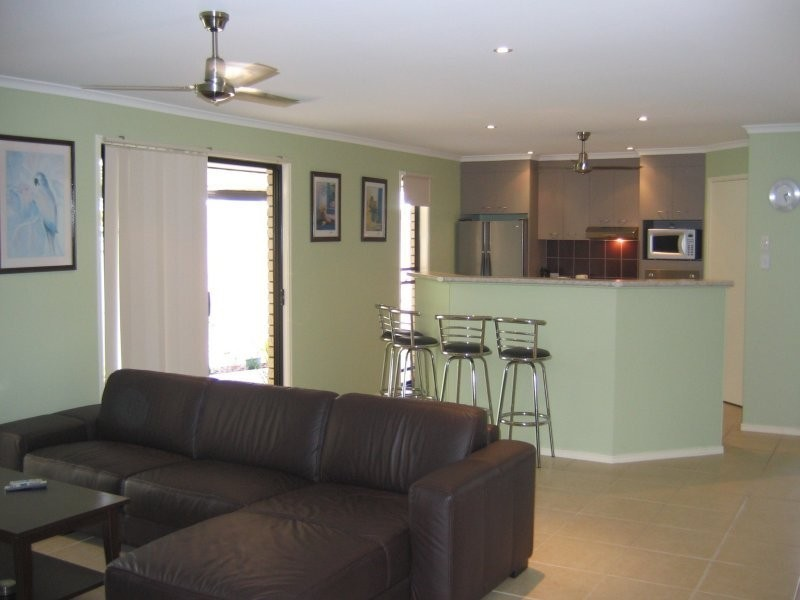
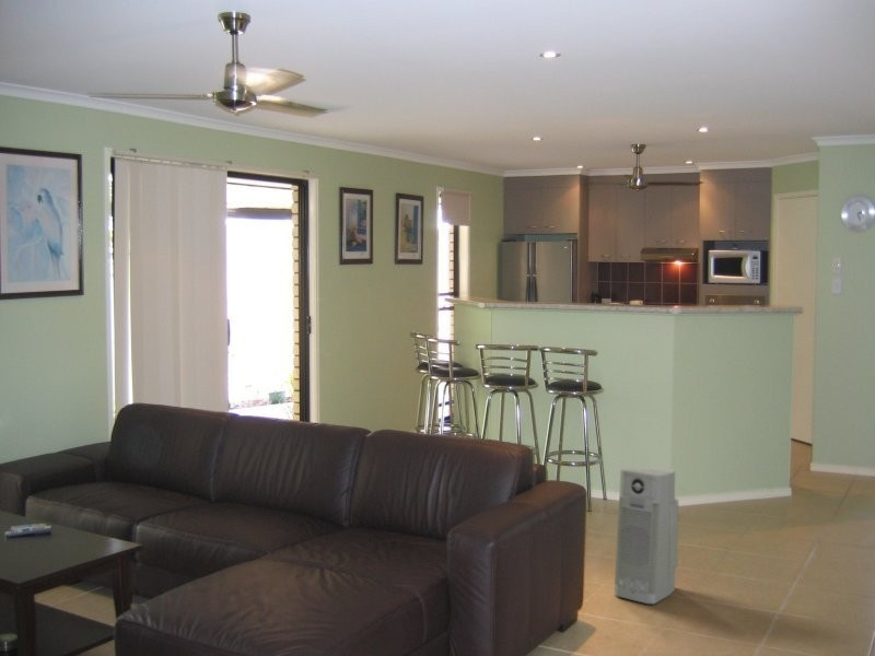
+ air purifier (649, 530)
